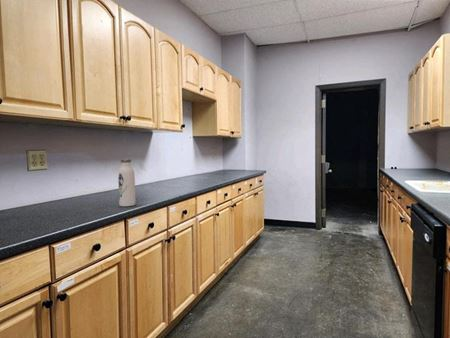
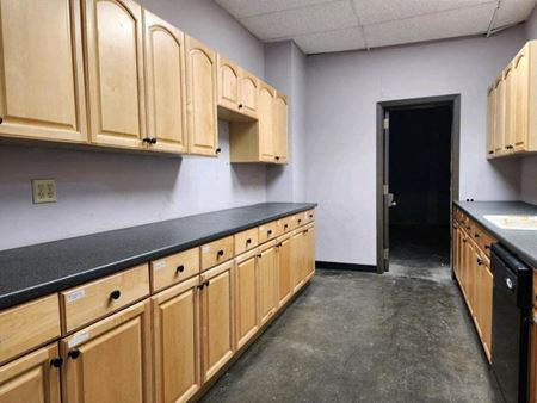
- water bottle (126, 182)
